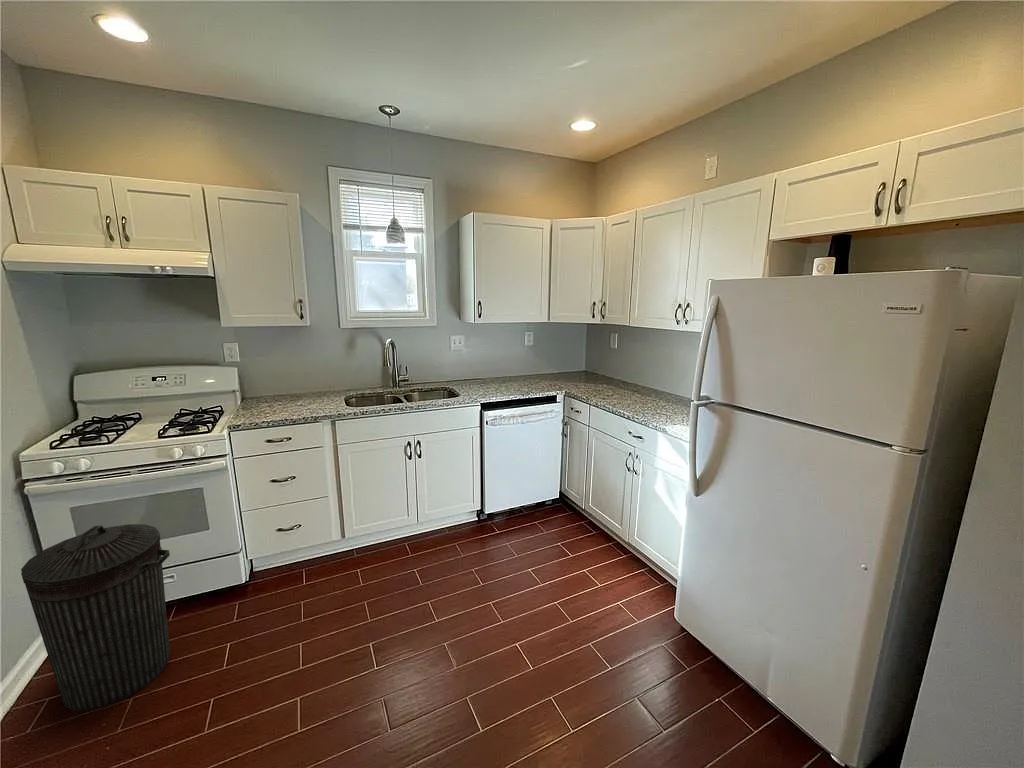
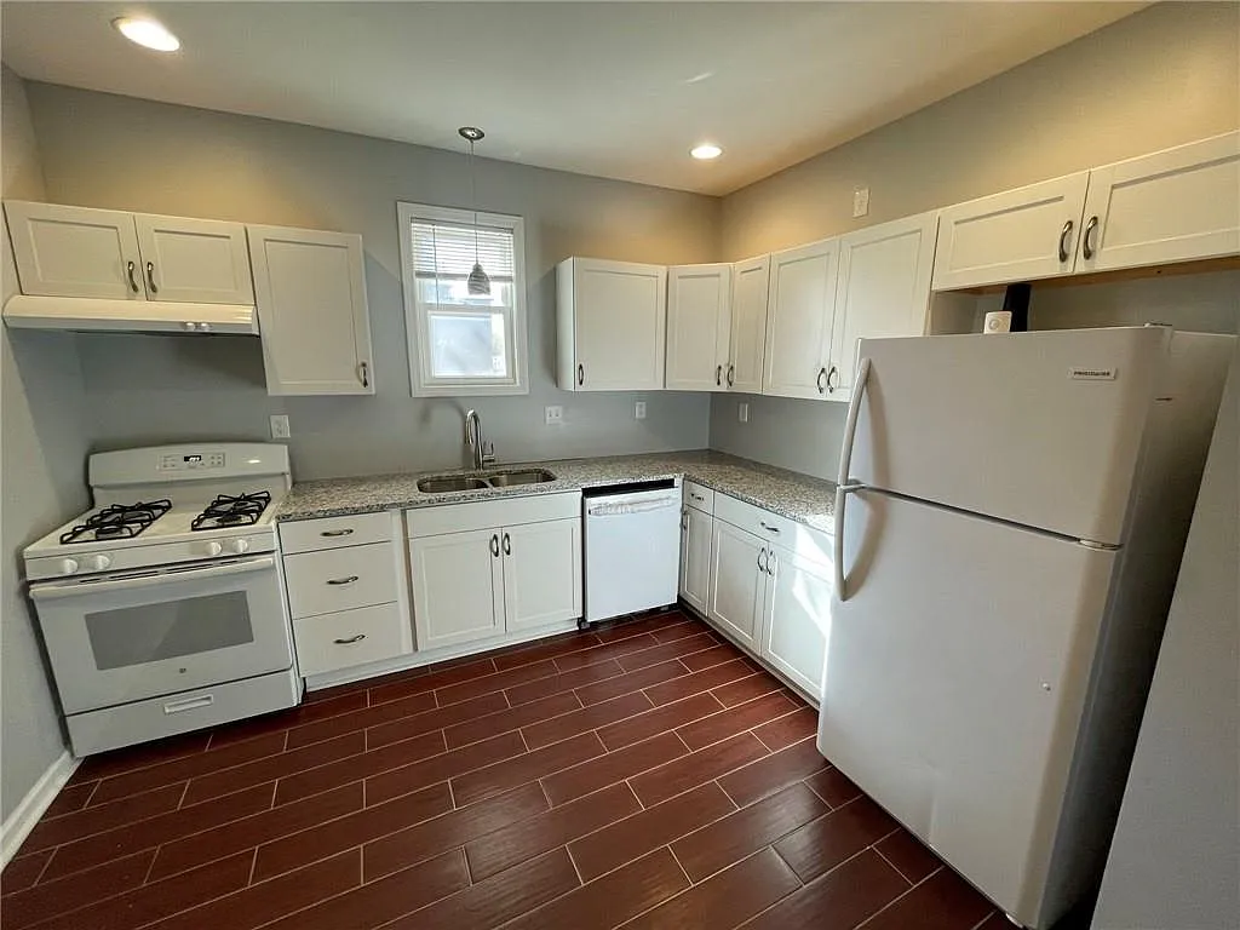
- trash can (106, 604)
